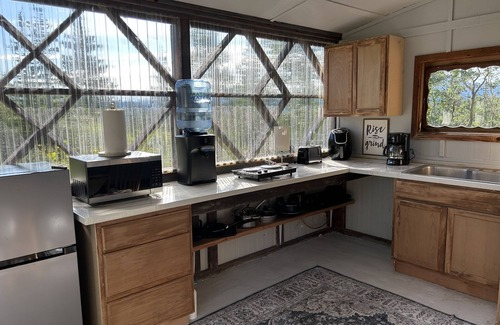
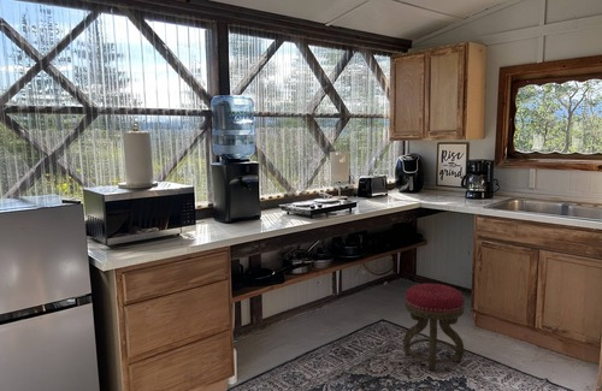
+ stool (433, 324)
